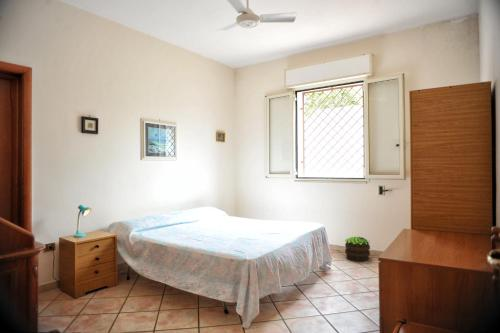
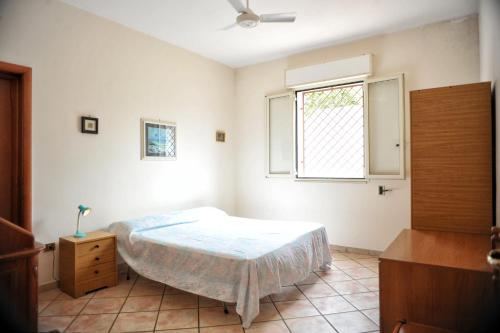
- potted plant (357, 247)
